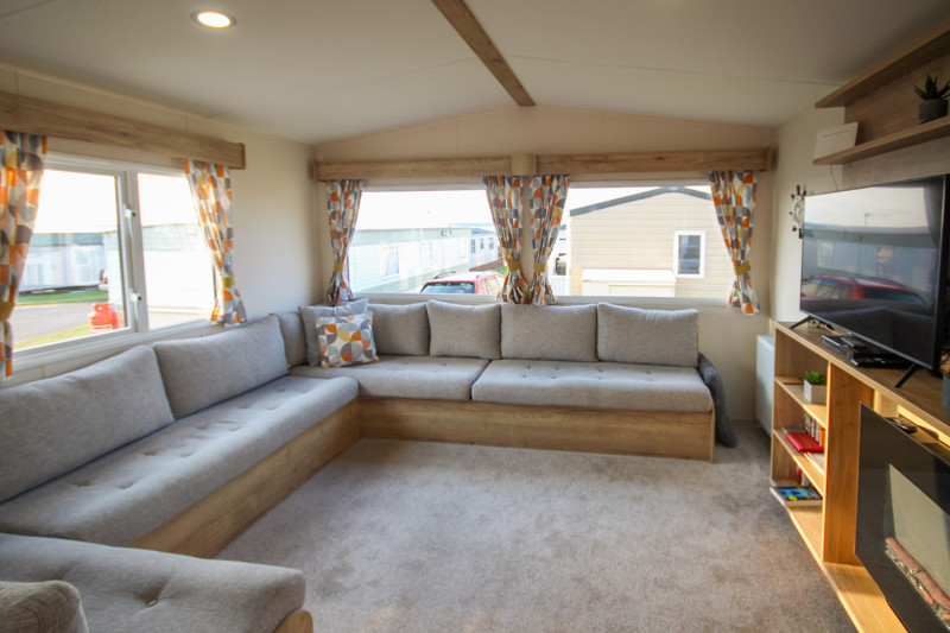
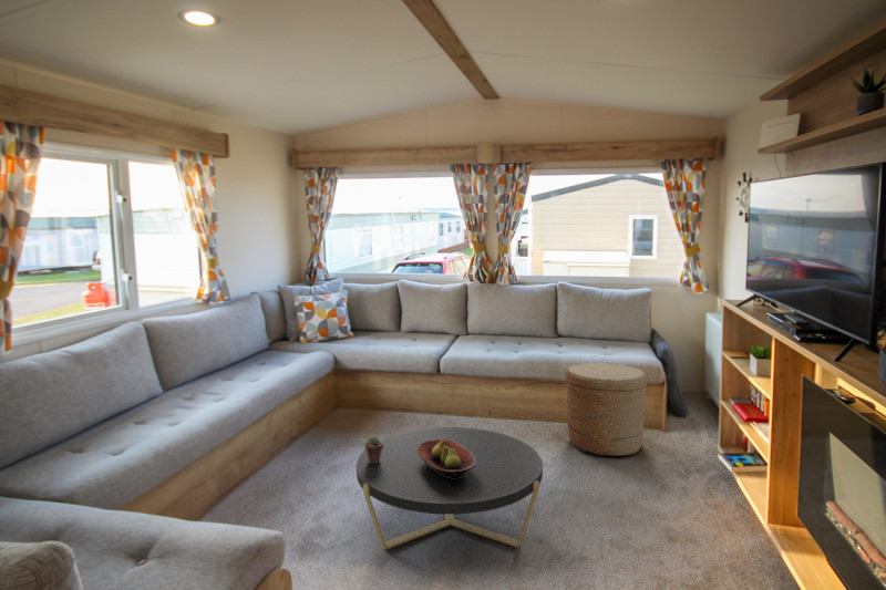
+ coffee table (449, 490)
+ fruit bowl (445, 455)
+ basket (605, 406)
+ potted succulent (373, 447)
